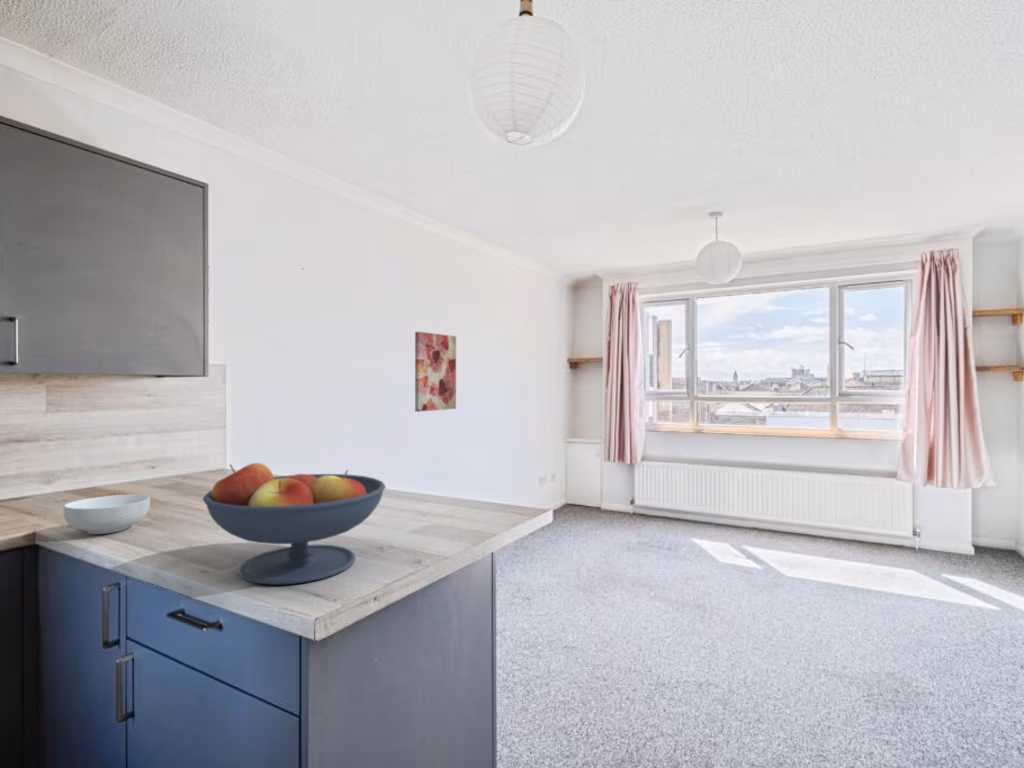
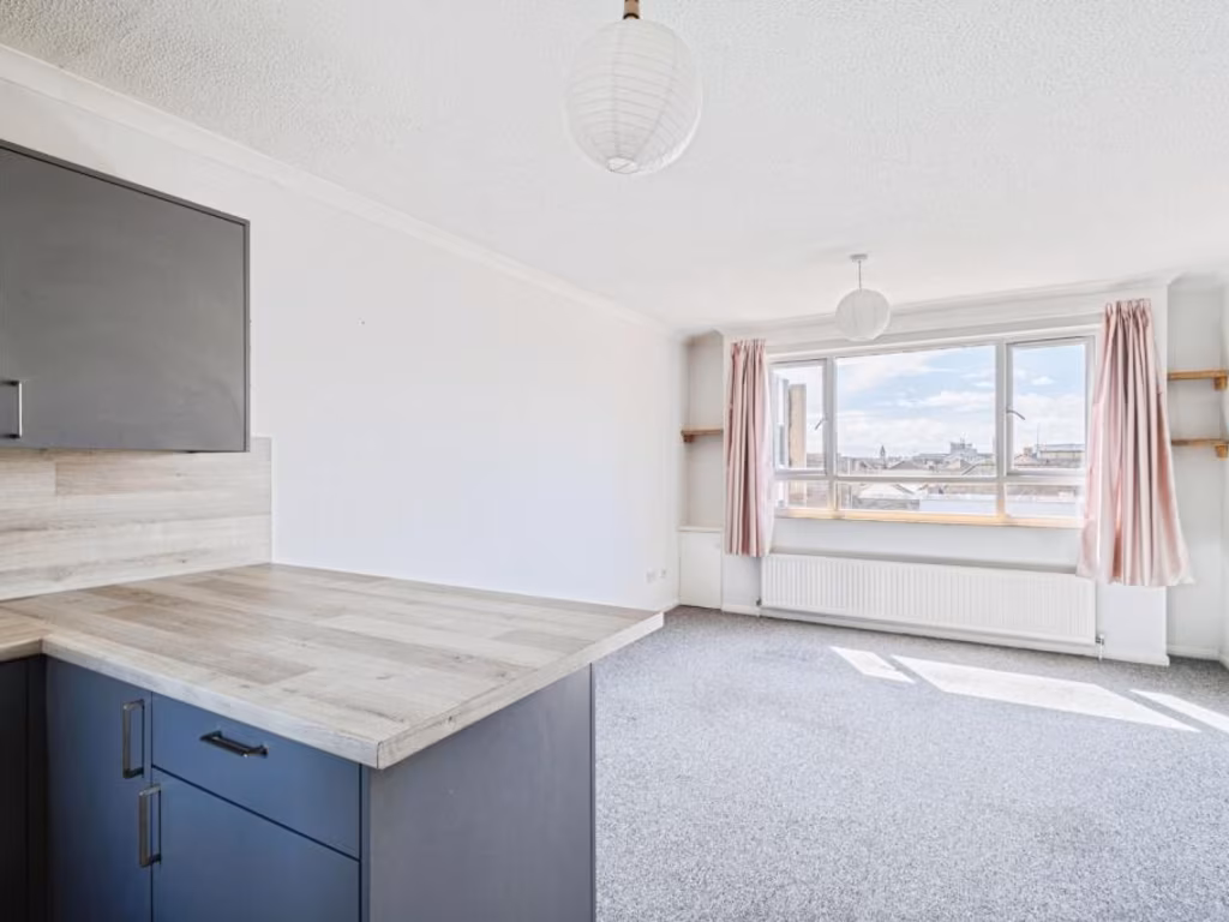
- wall art (436, 372)
- cereal bowl (108, 515)
- fruit bowl (299, 513)
